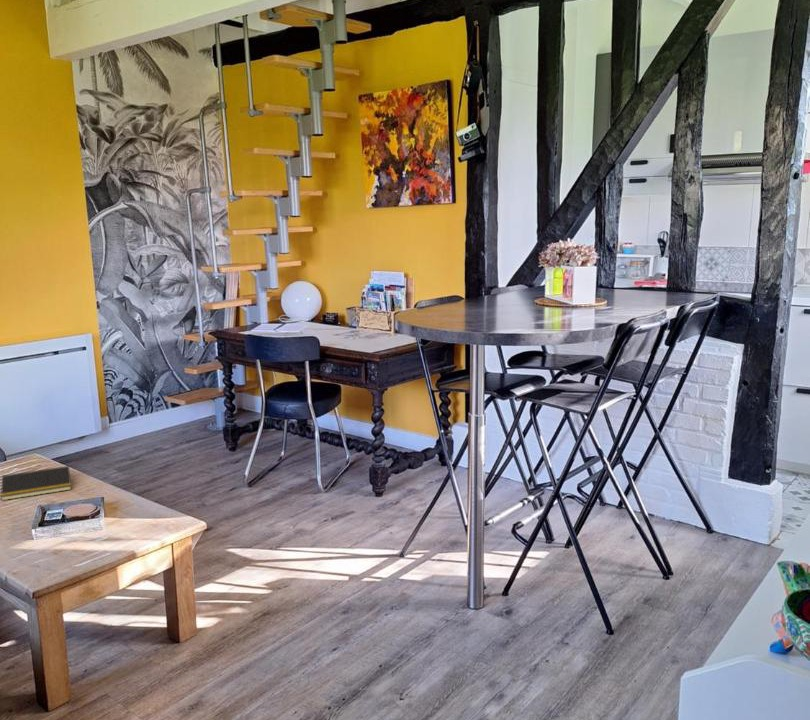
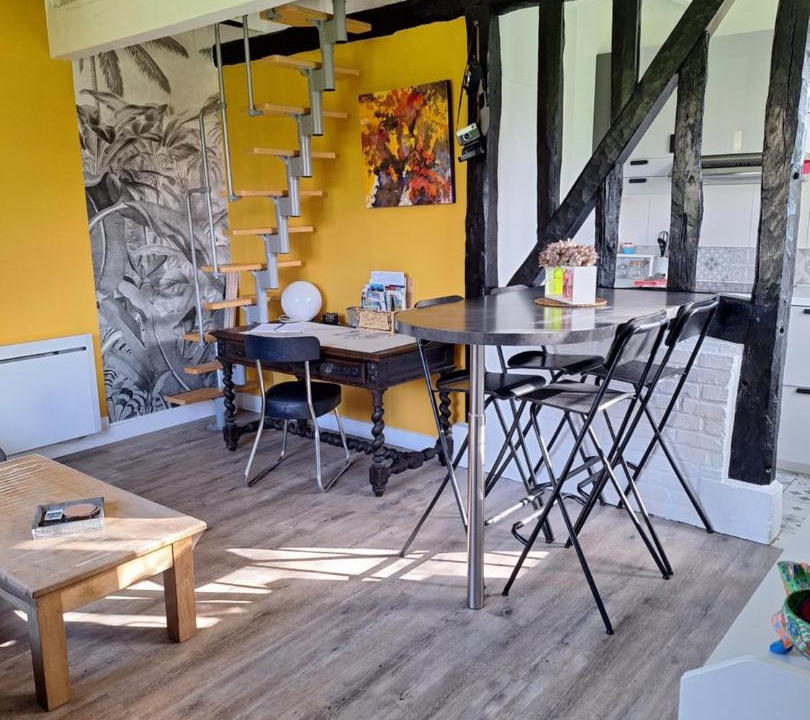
- notepad (36, 482)
